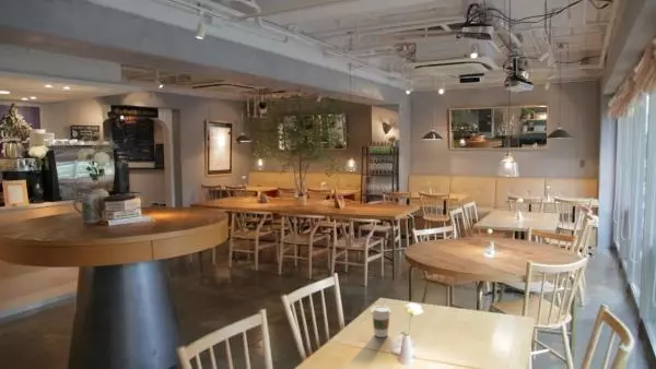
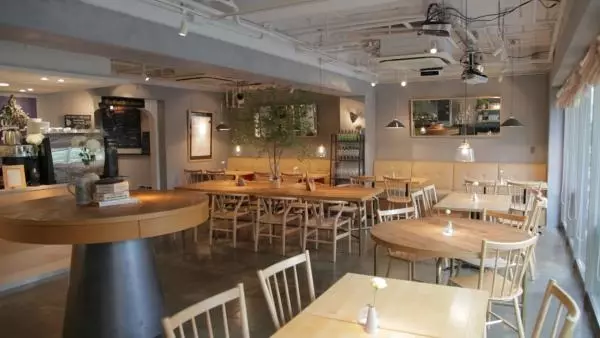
- coffee cup (380, 321)
